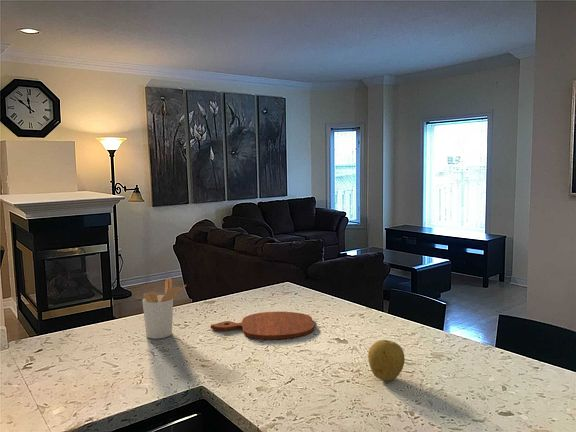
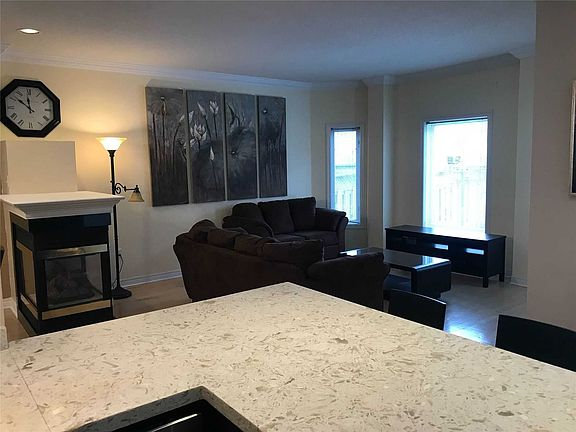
- cutting board (262, 324)
- fruit (386, 359)
- utensil holder (164, 308)
